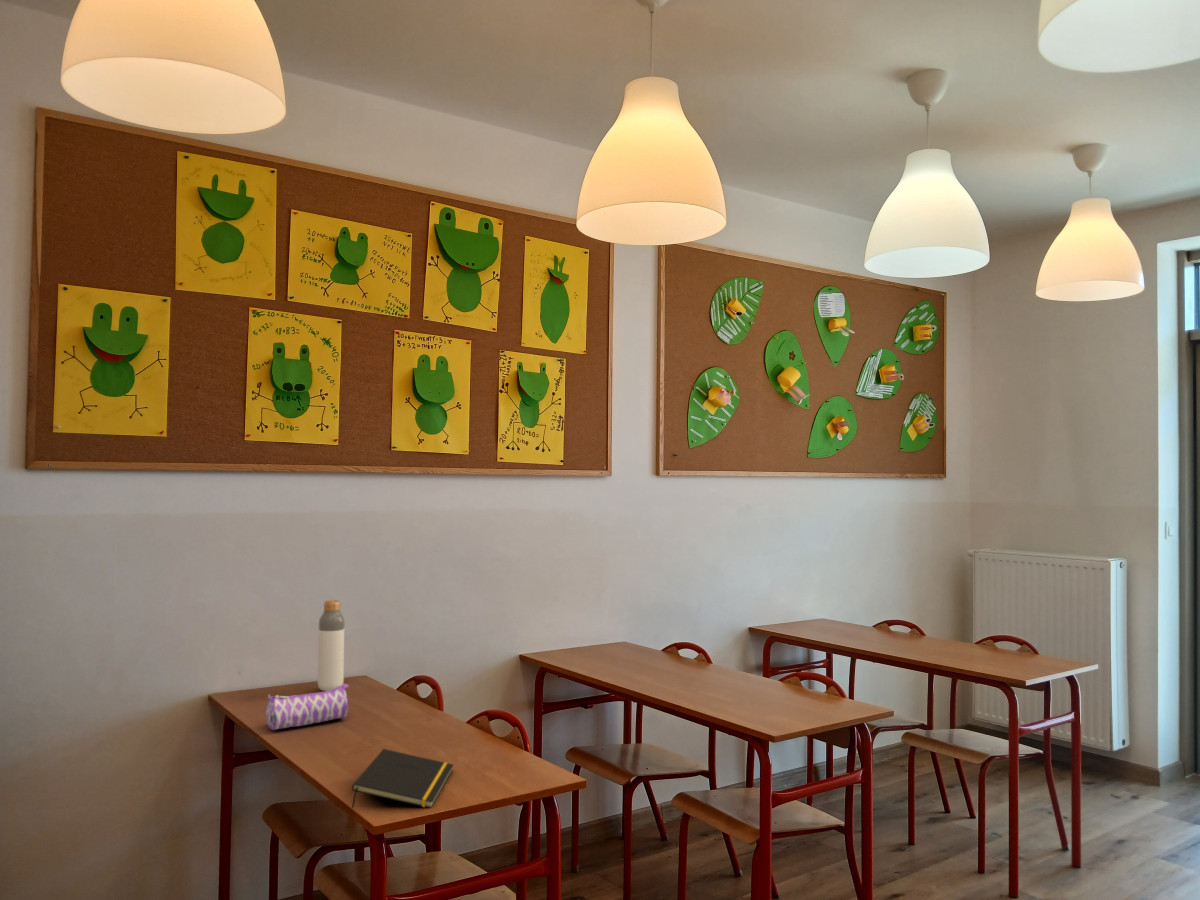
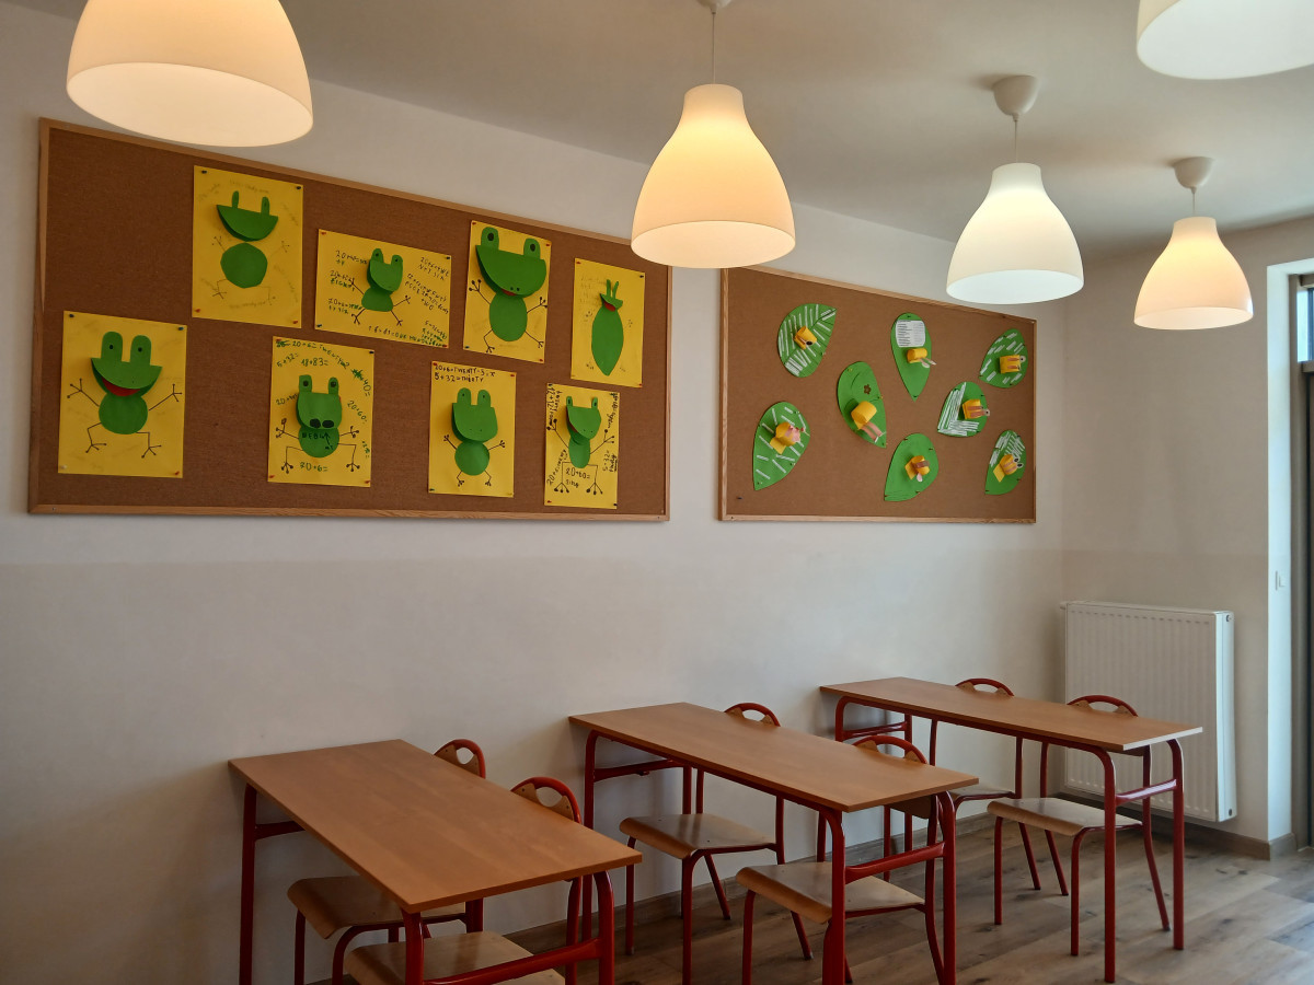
- pencil case (306, 706)
- notepad (405, 776)
- bottle (331, 645)
